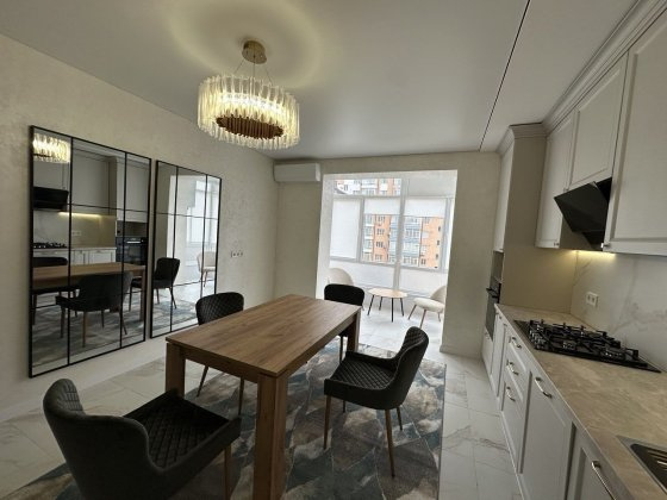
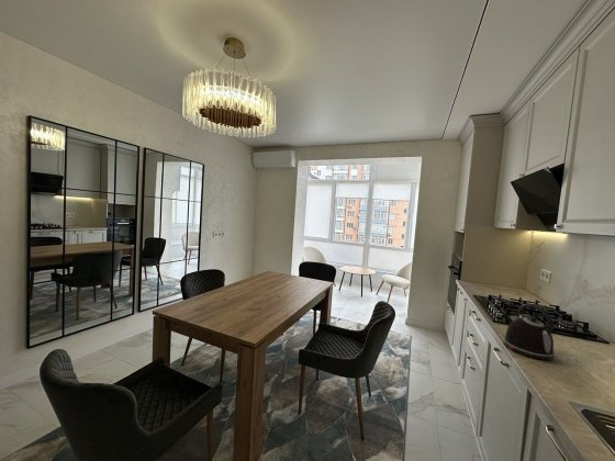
+ kettle (530, 327)
